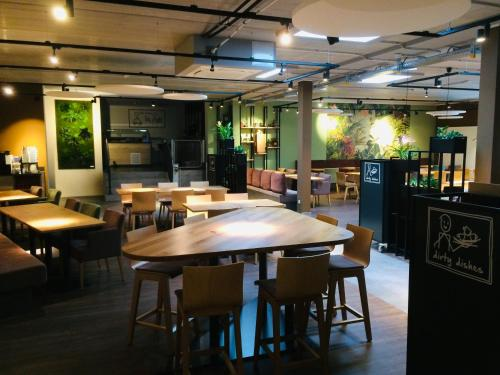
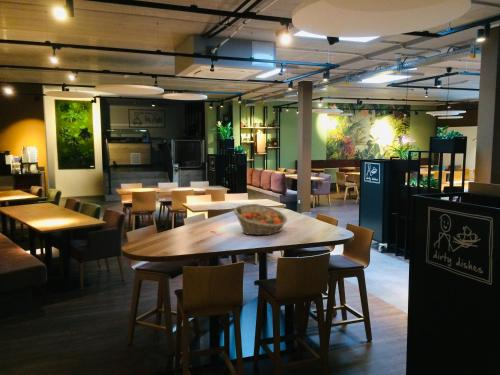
+ fruit basket (260, 219)
